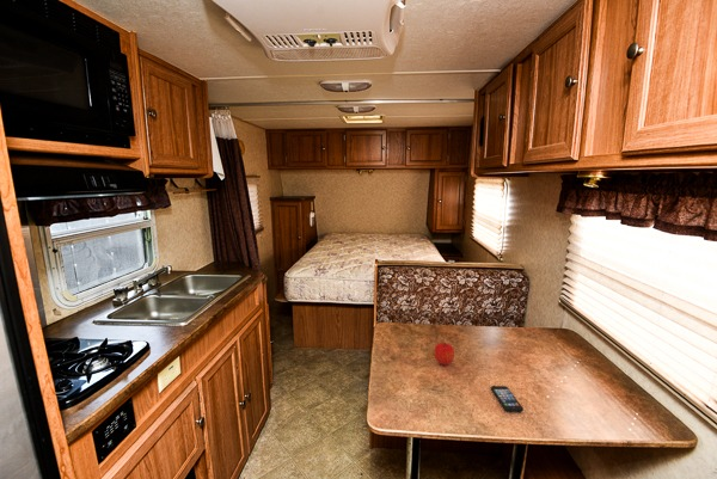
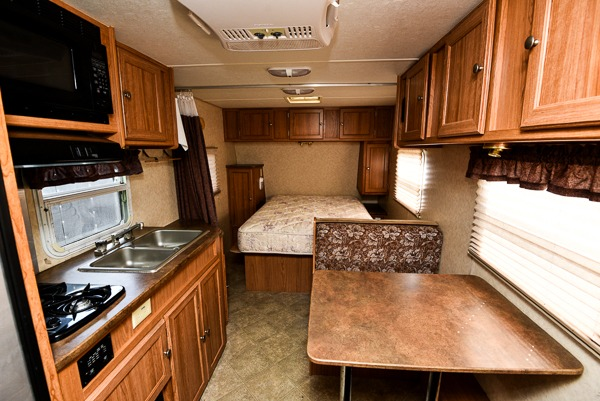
- smartphone (505, 398)
- fruit (443, 352)
